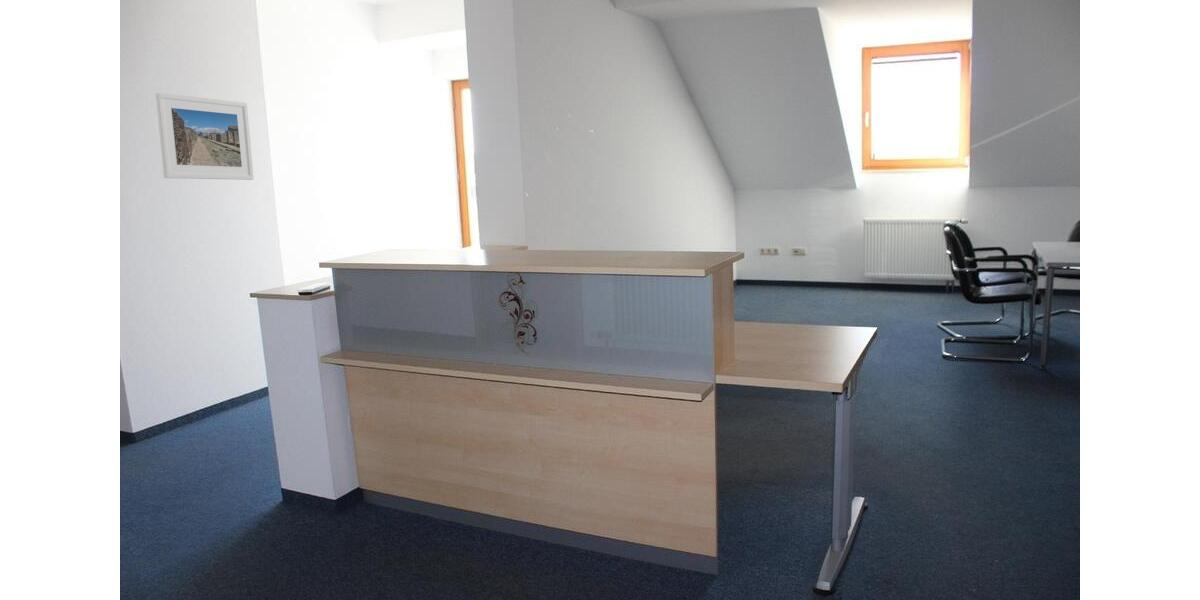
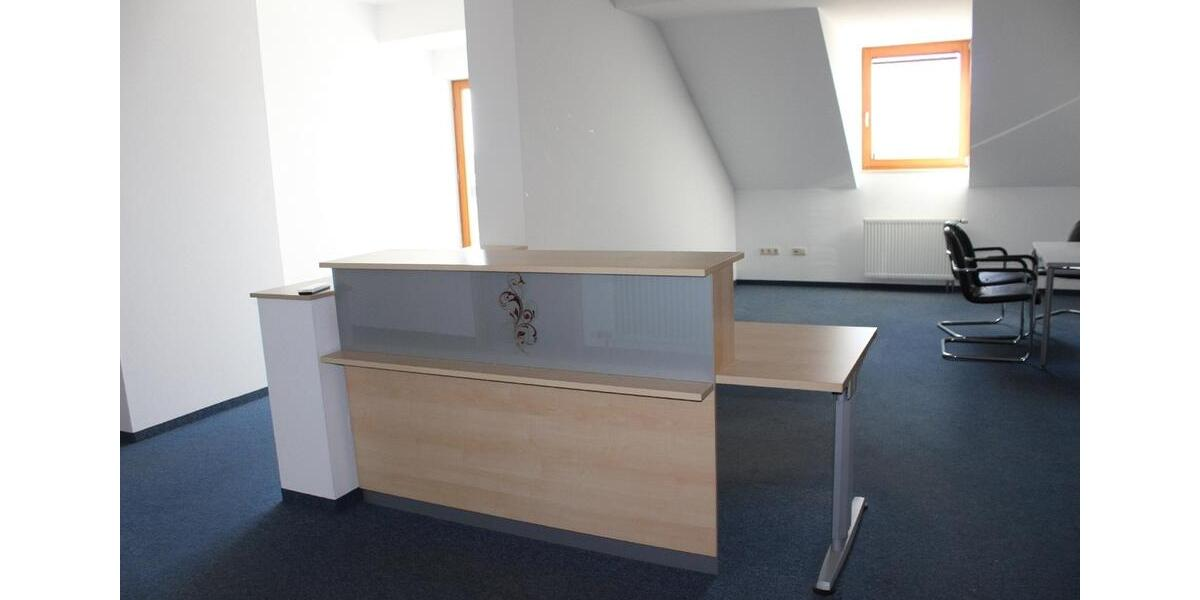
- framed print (207, 138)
